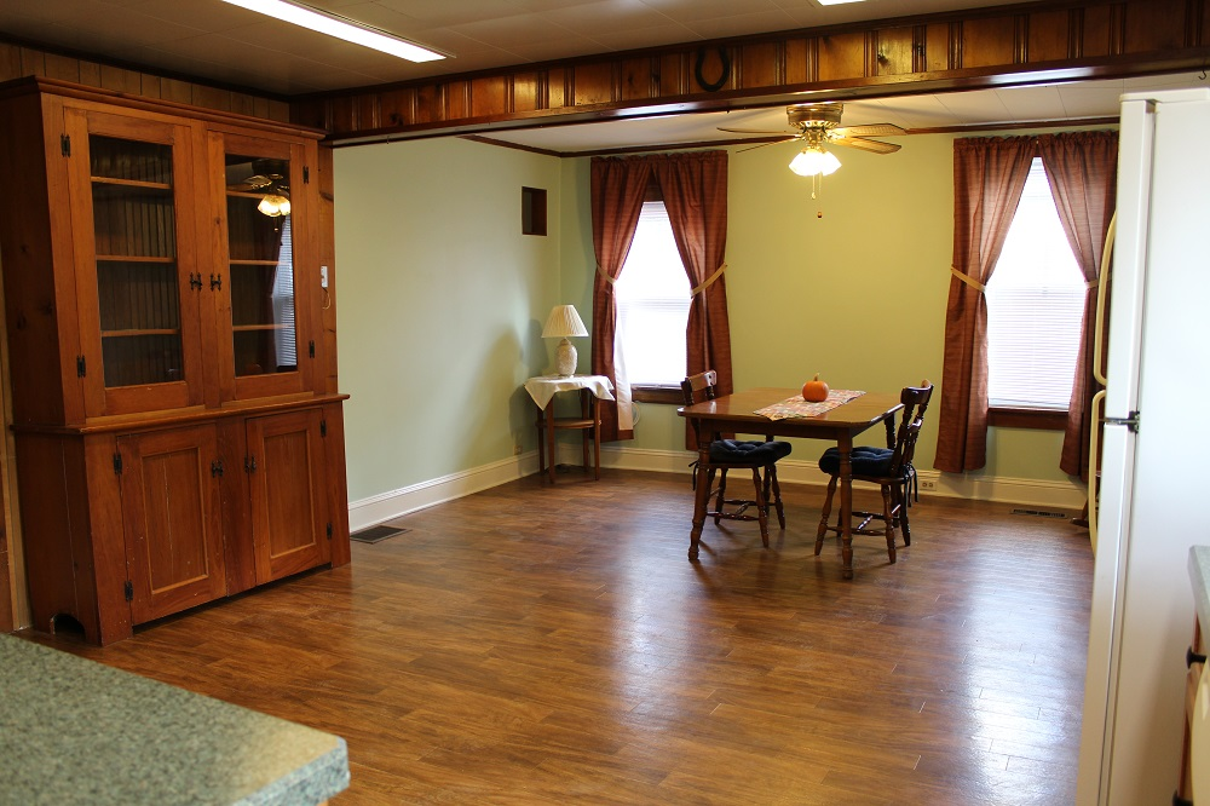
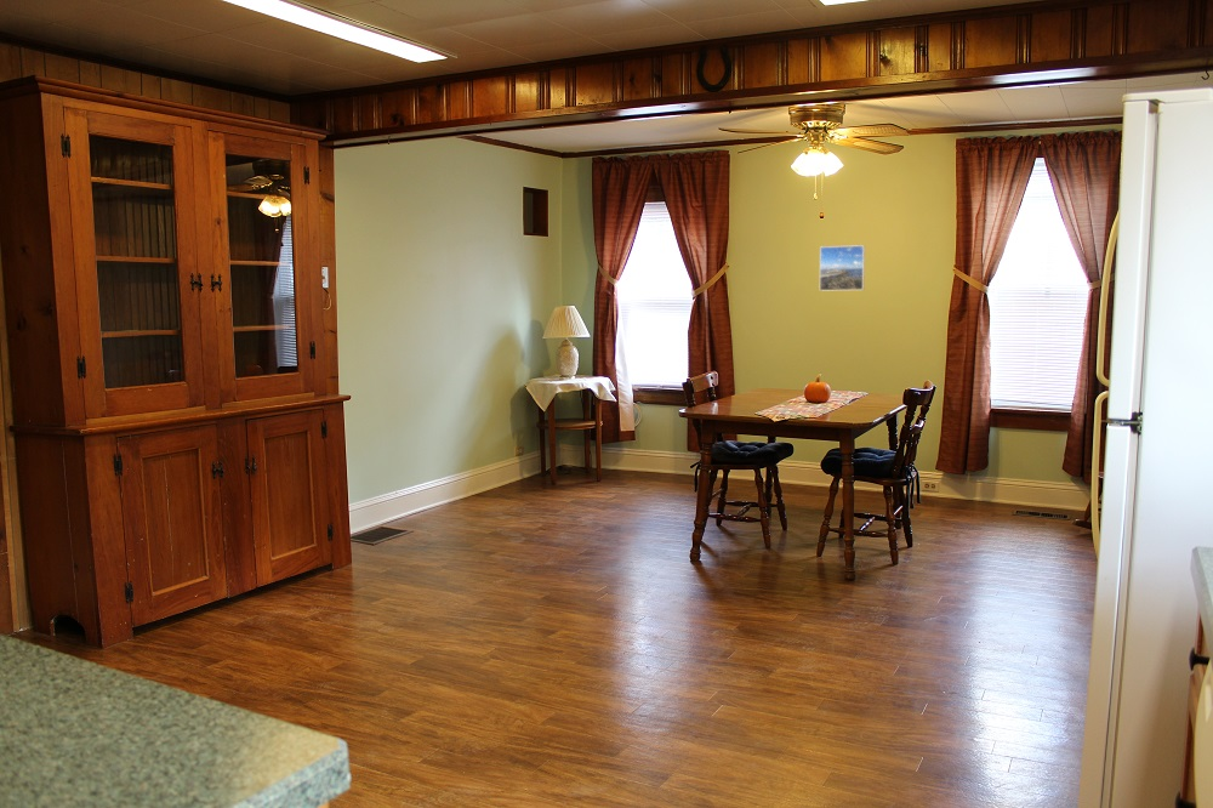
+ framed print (842, 268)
